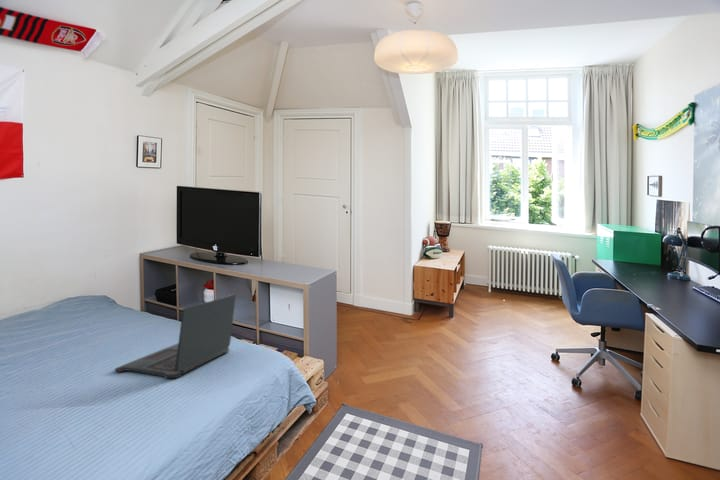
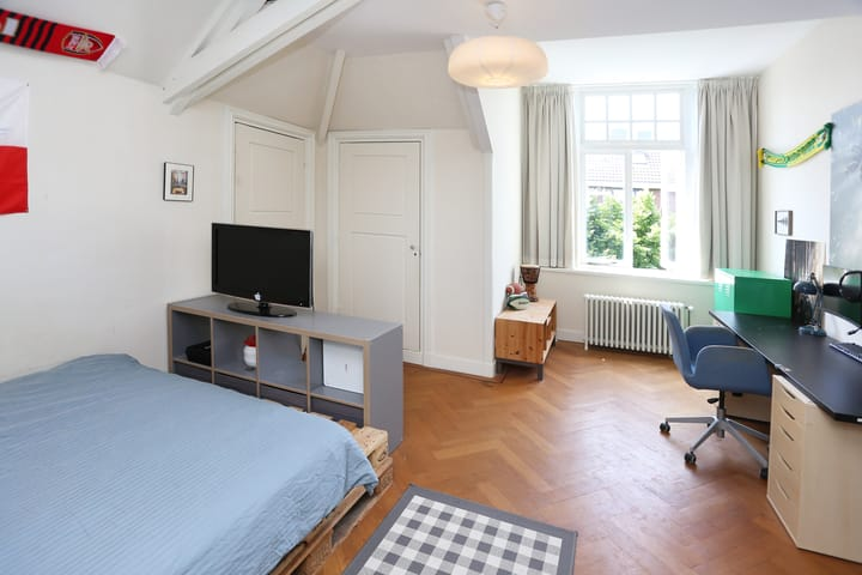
- laptop (180, 329)
